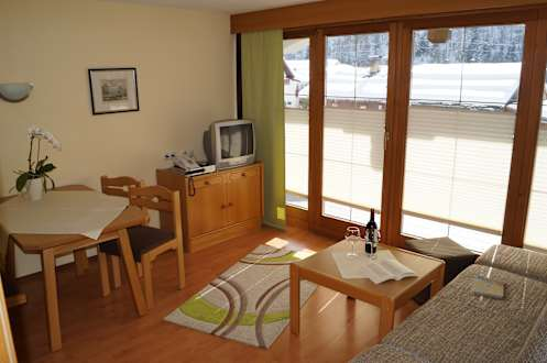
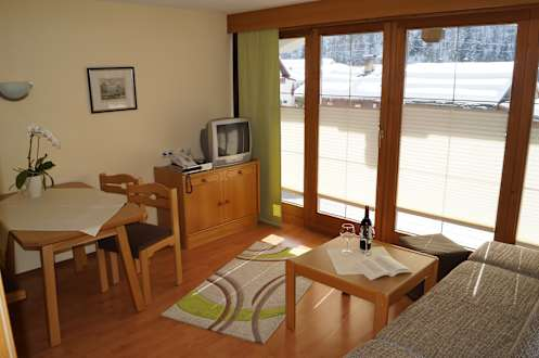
- book (488, 286)
